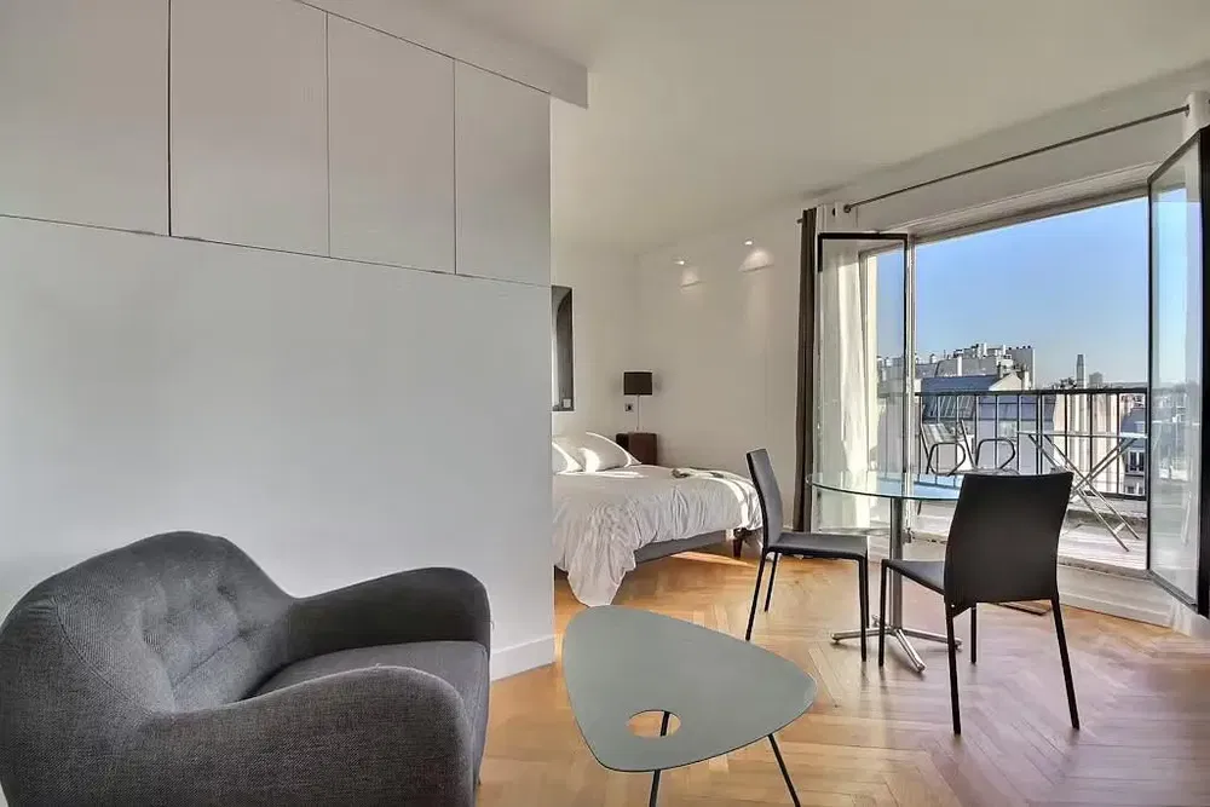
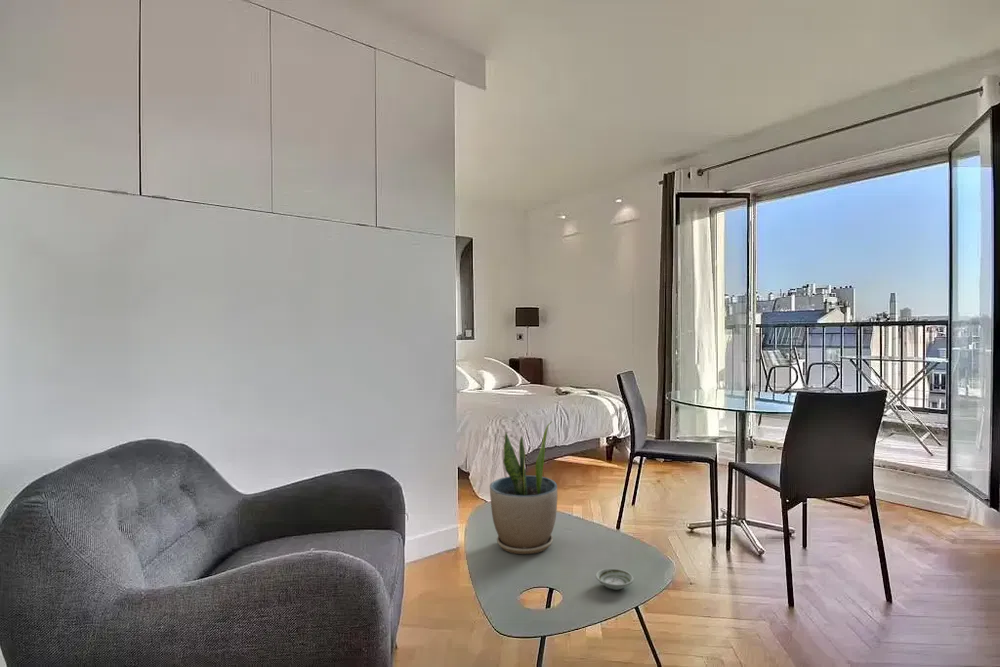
+ saucer (614, 580)
+ potted plant (523, 482)
